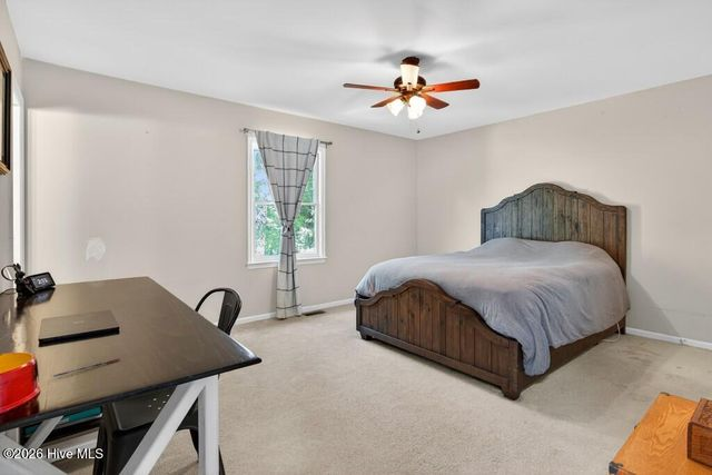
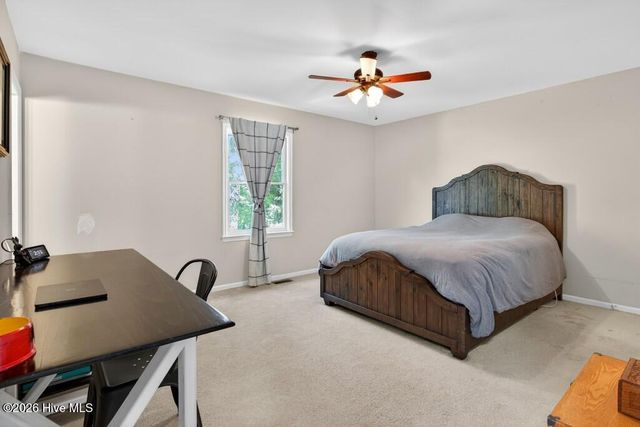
- pen (88, 367)
